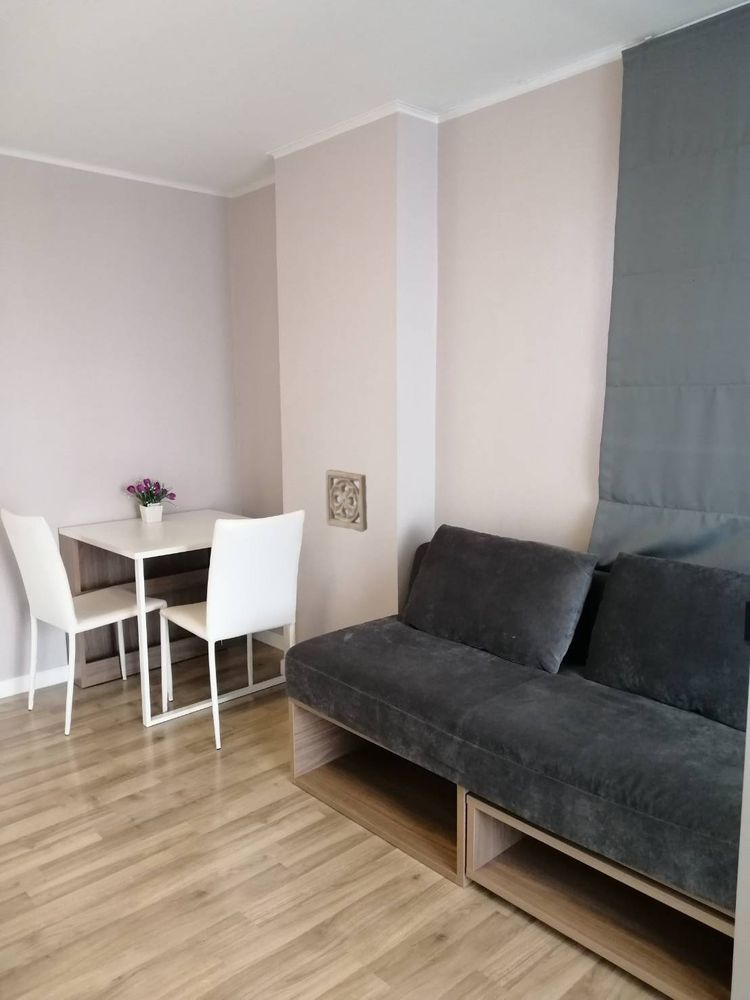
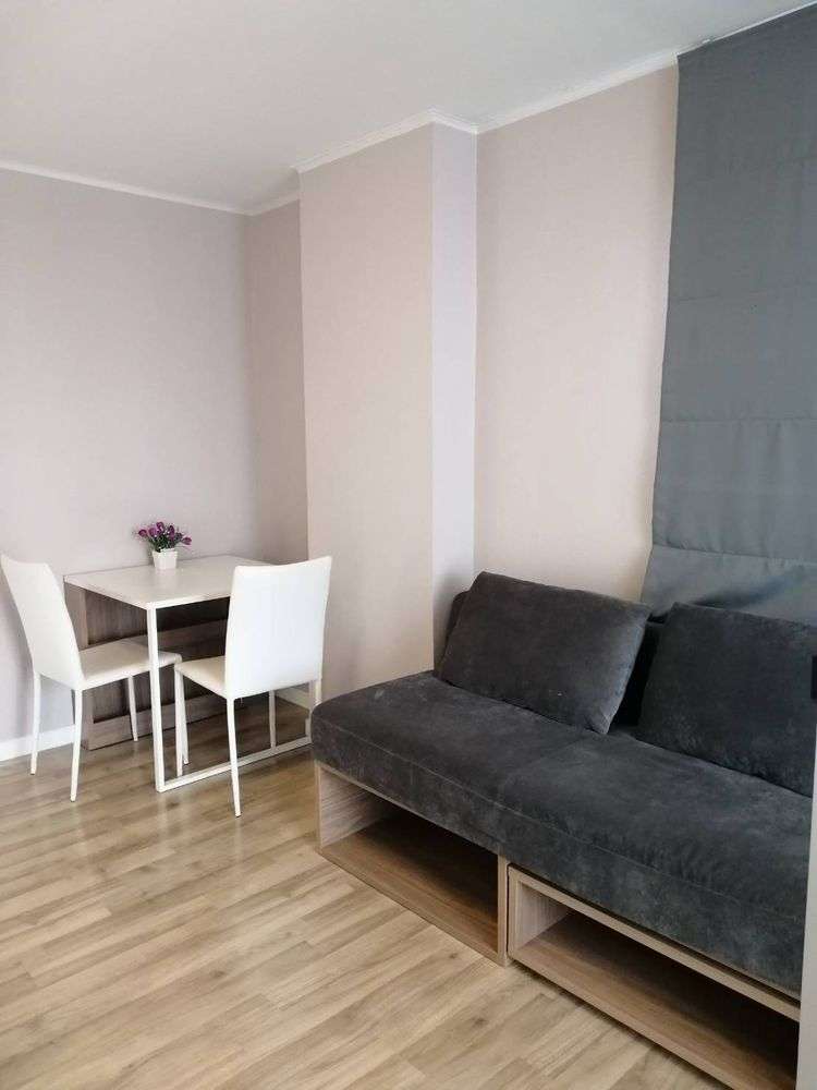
- wall ornament (345, 500)
